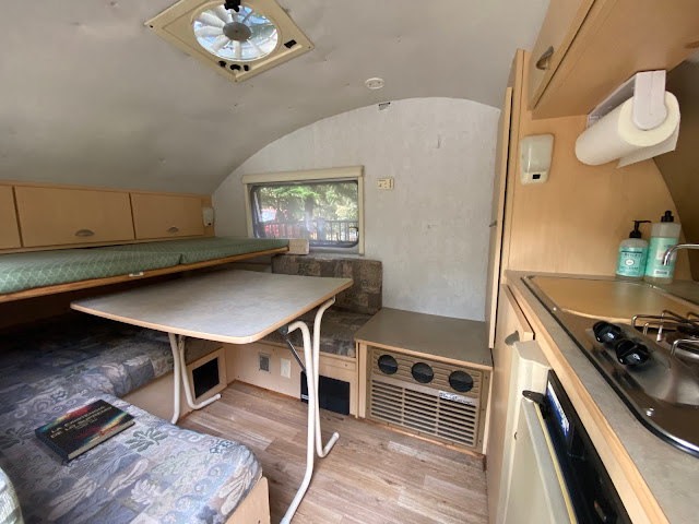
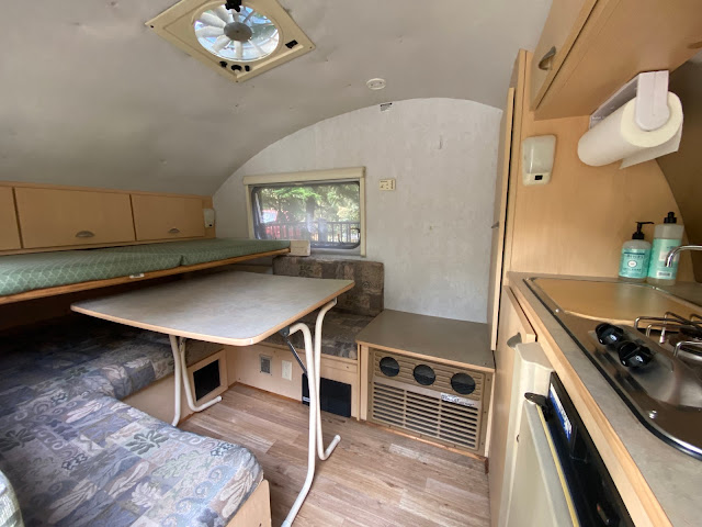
- hardback book (86, 426)
